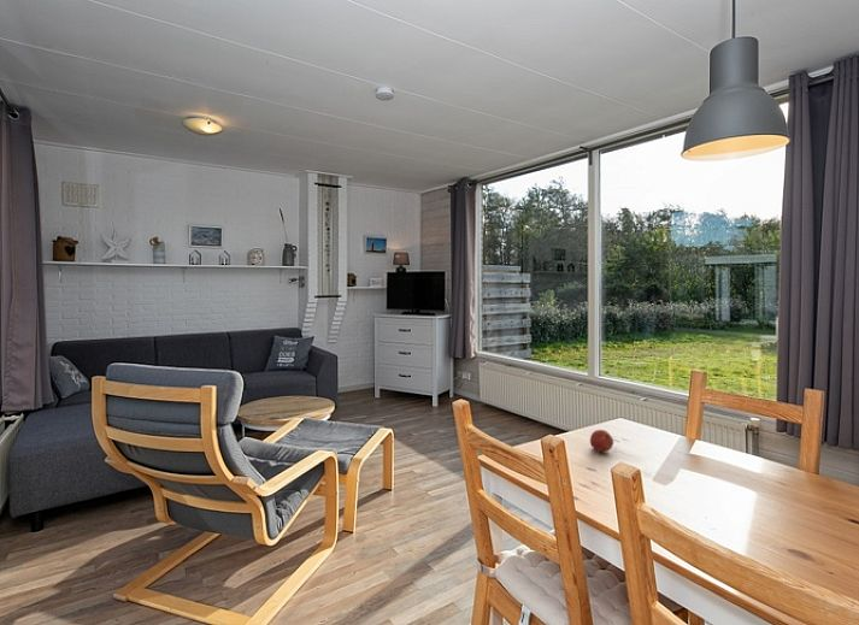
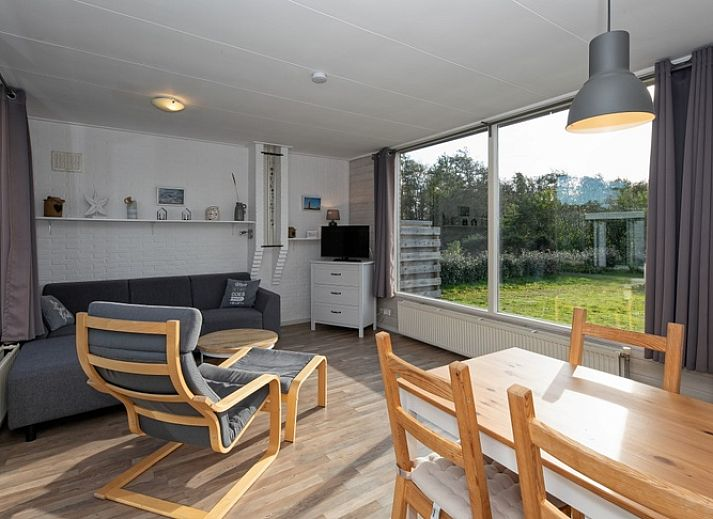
- fruit (600, 440)
